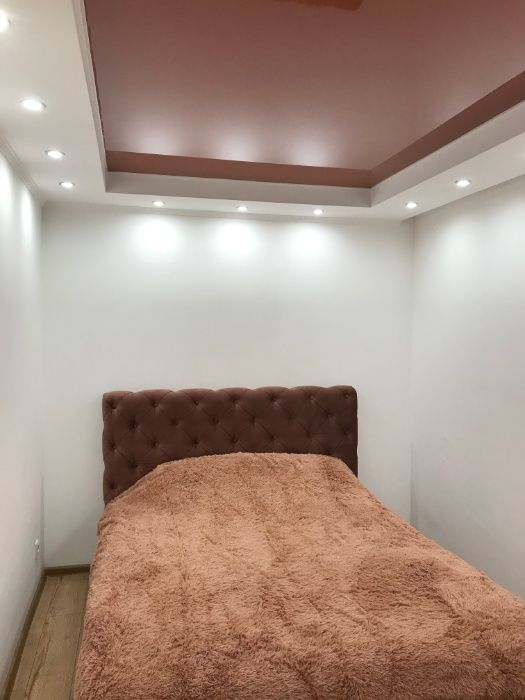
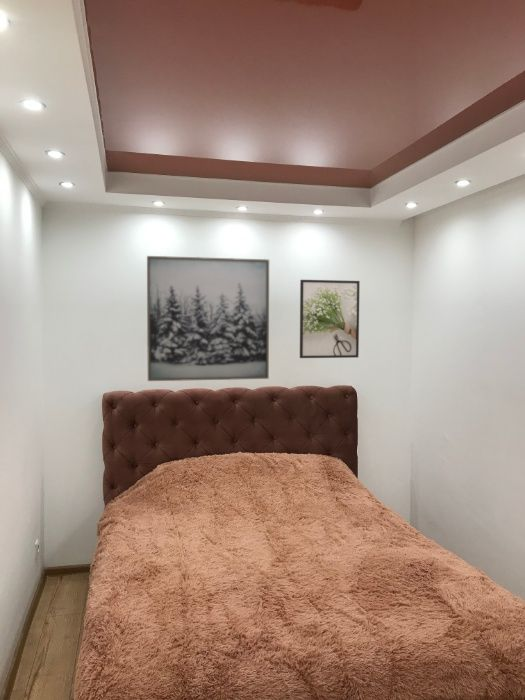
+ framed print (329, 319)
+ wall art (209, 319)
